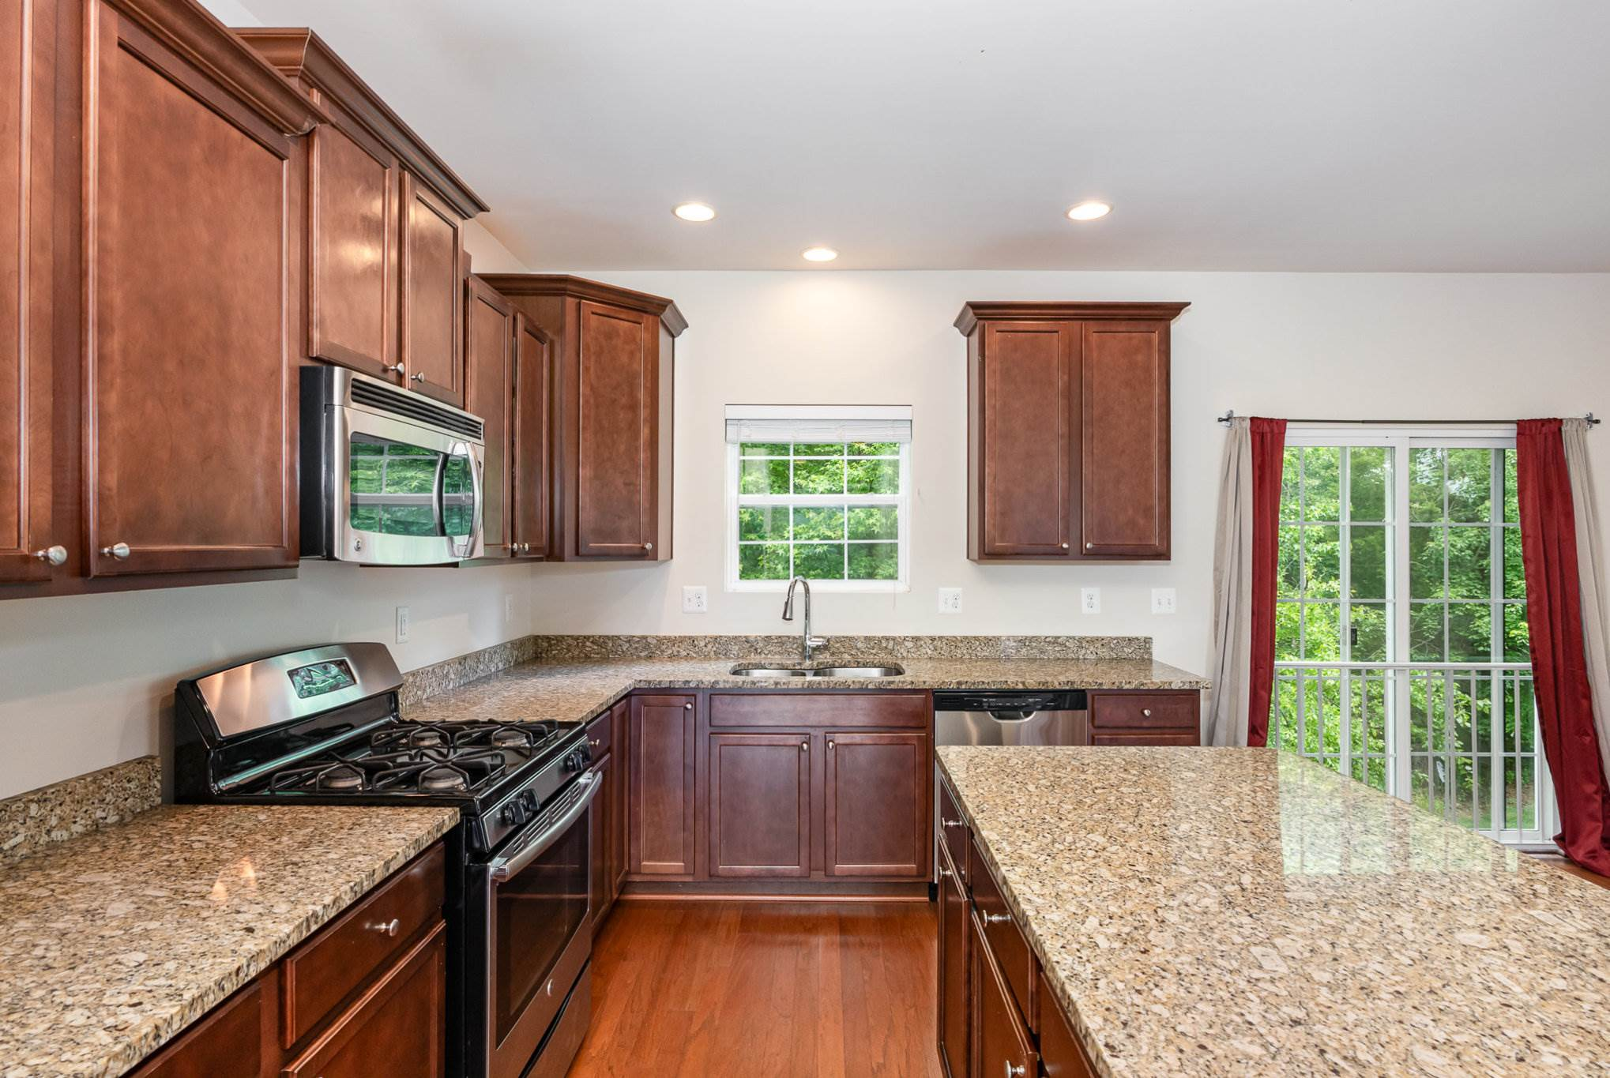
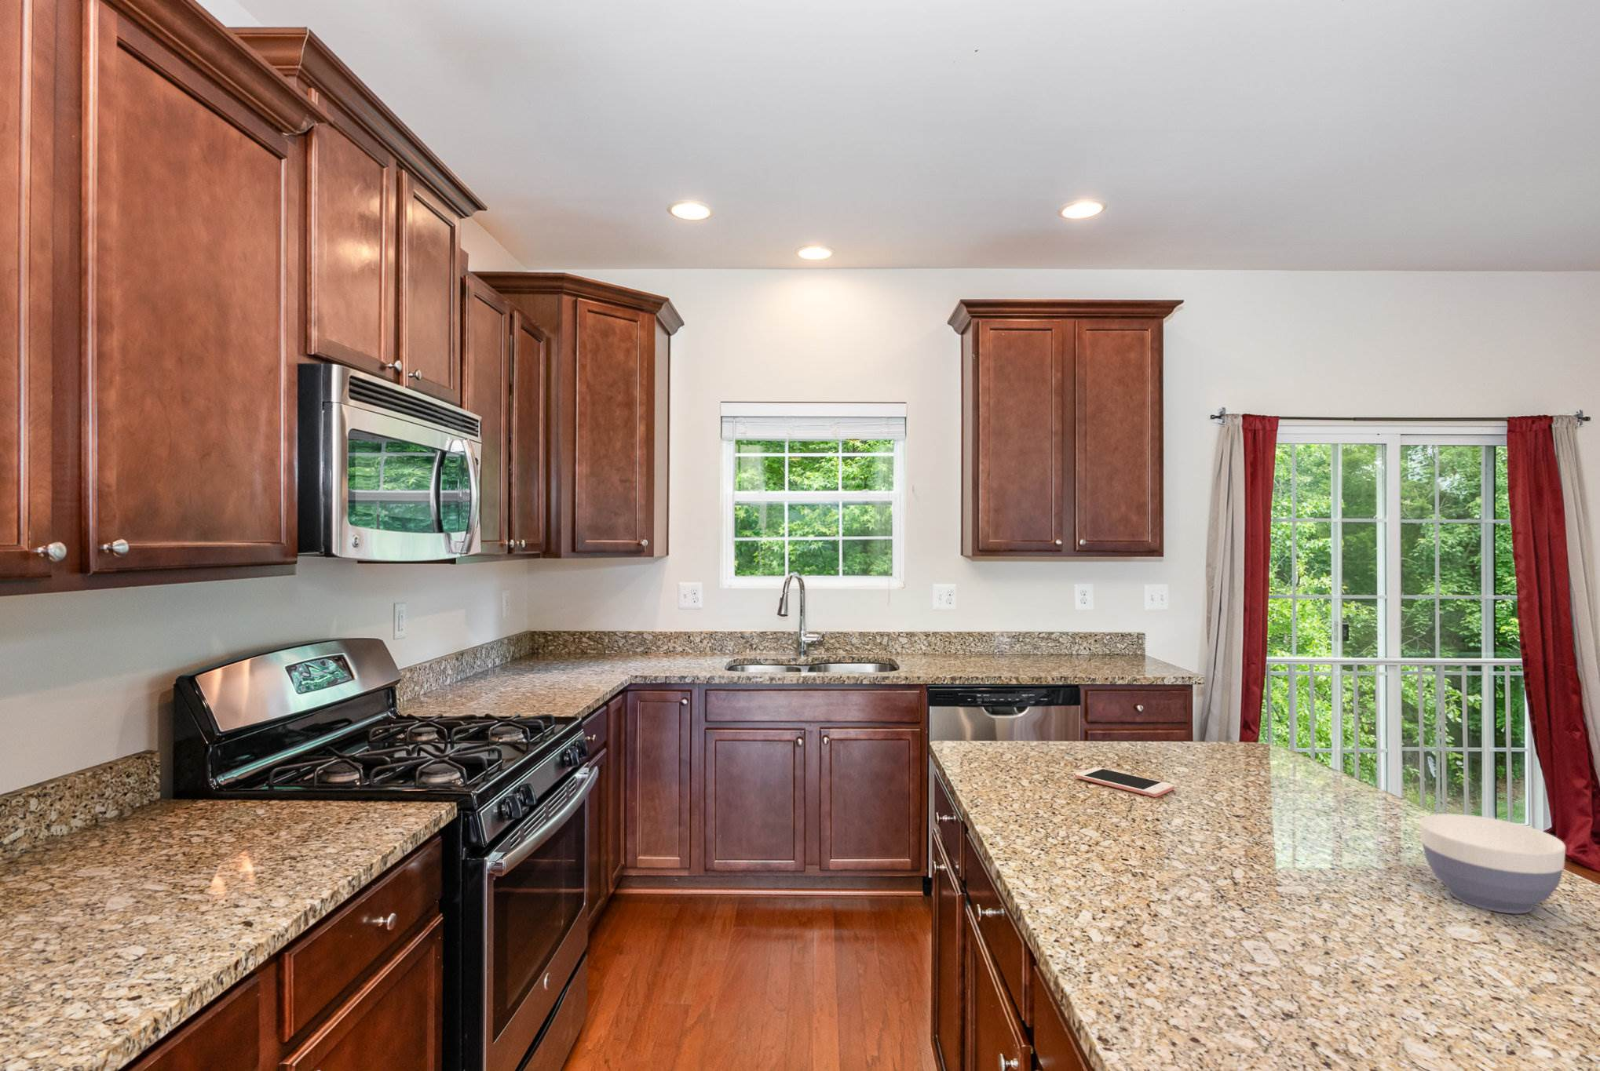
+ cell phone (1123, 781)
+ bowl (1489, 865)
